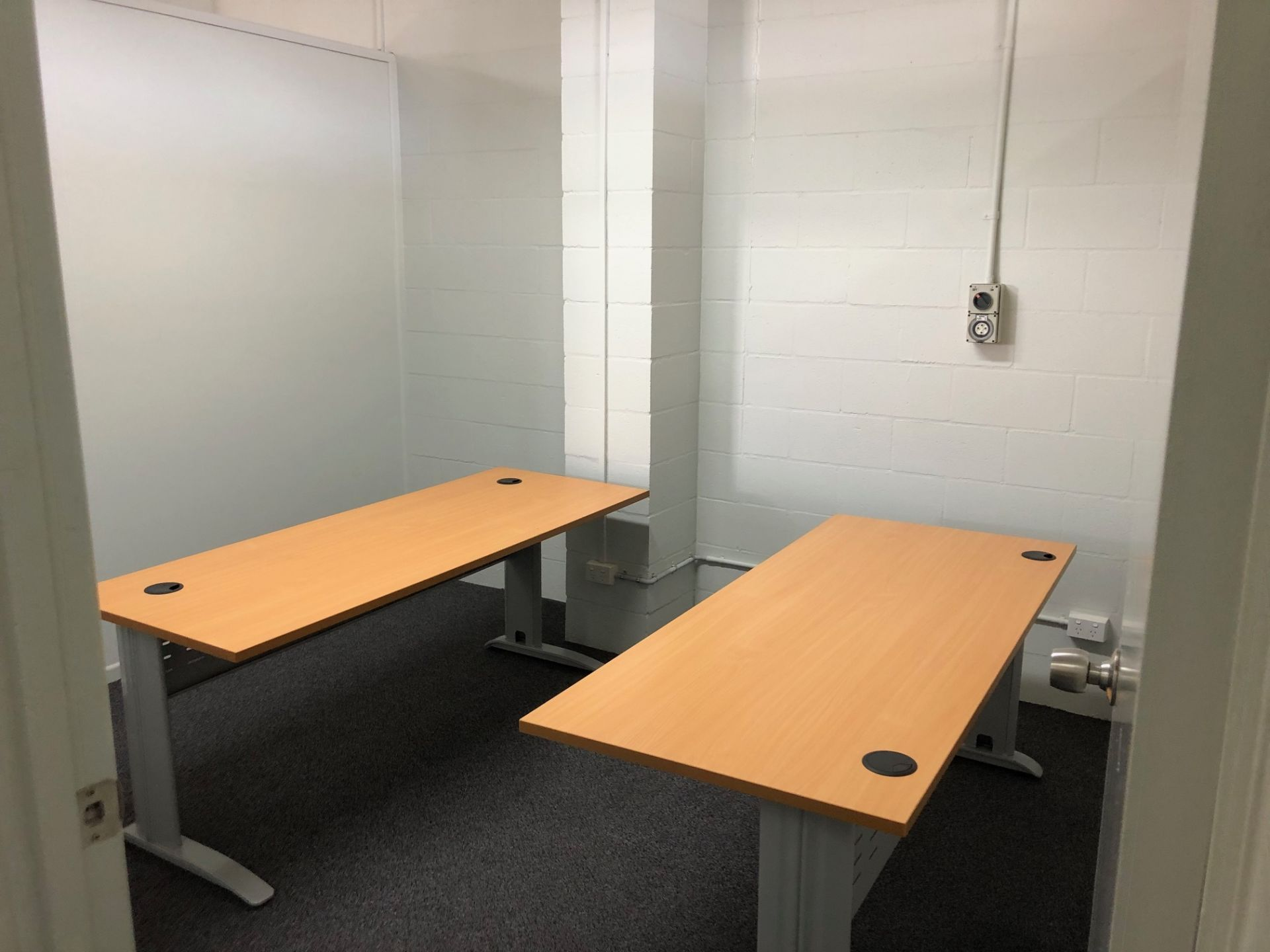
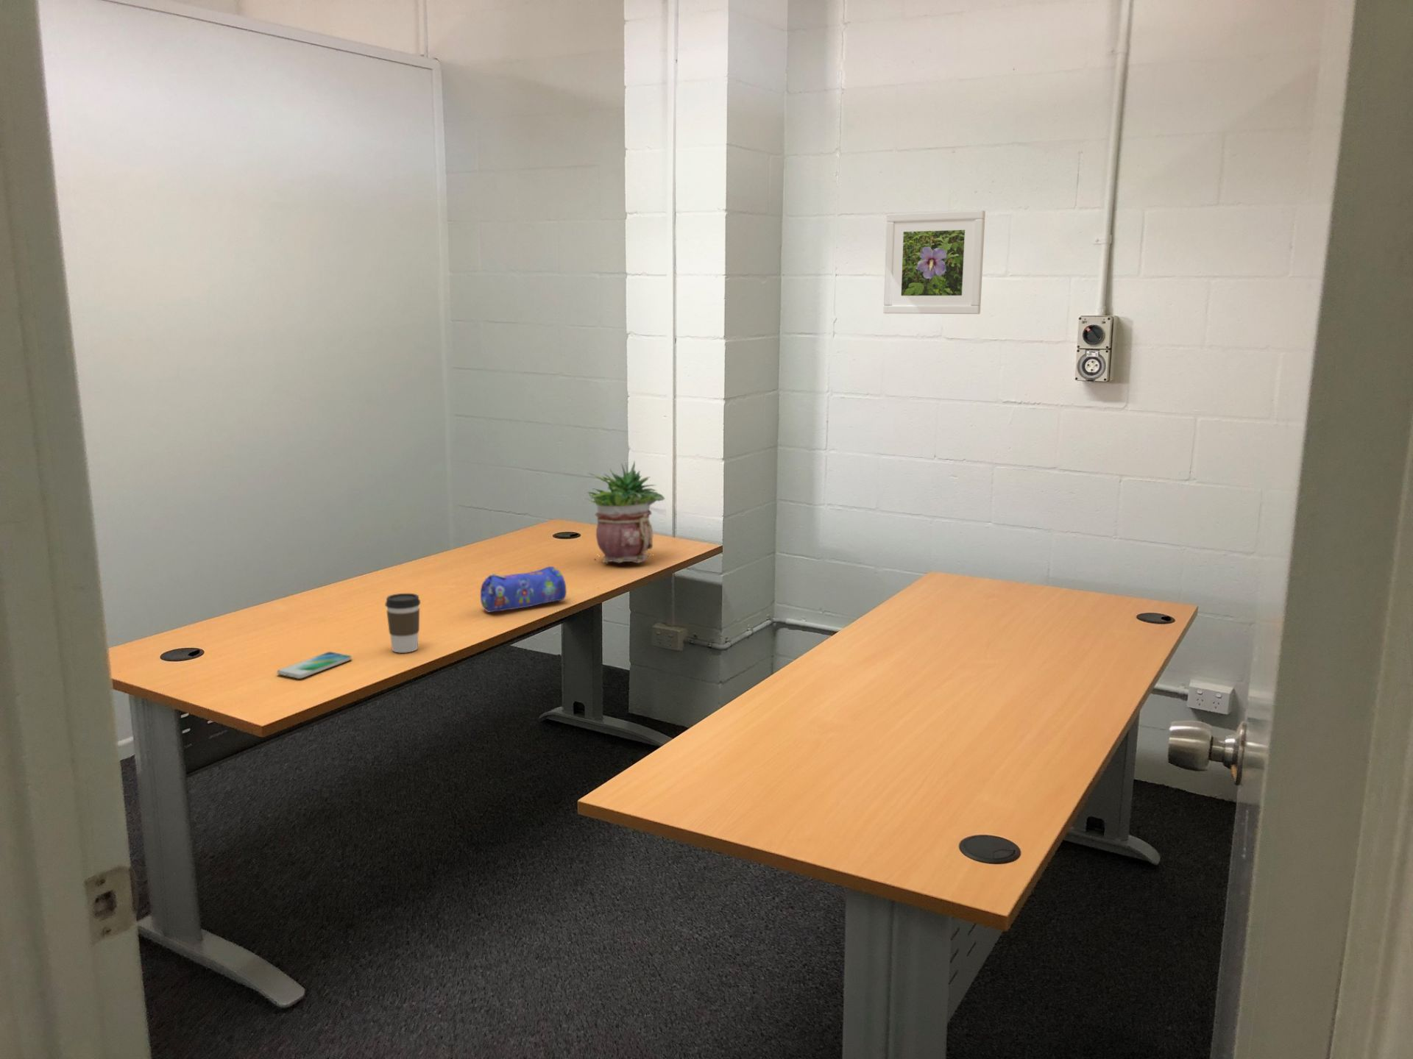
+ potted plant (621, 512)
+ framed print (932, 264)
+ pencil case (523, 587)
+ coffee cup (403, 623)
+ smartphone (315, 665)
